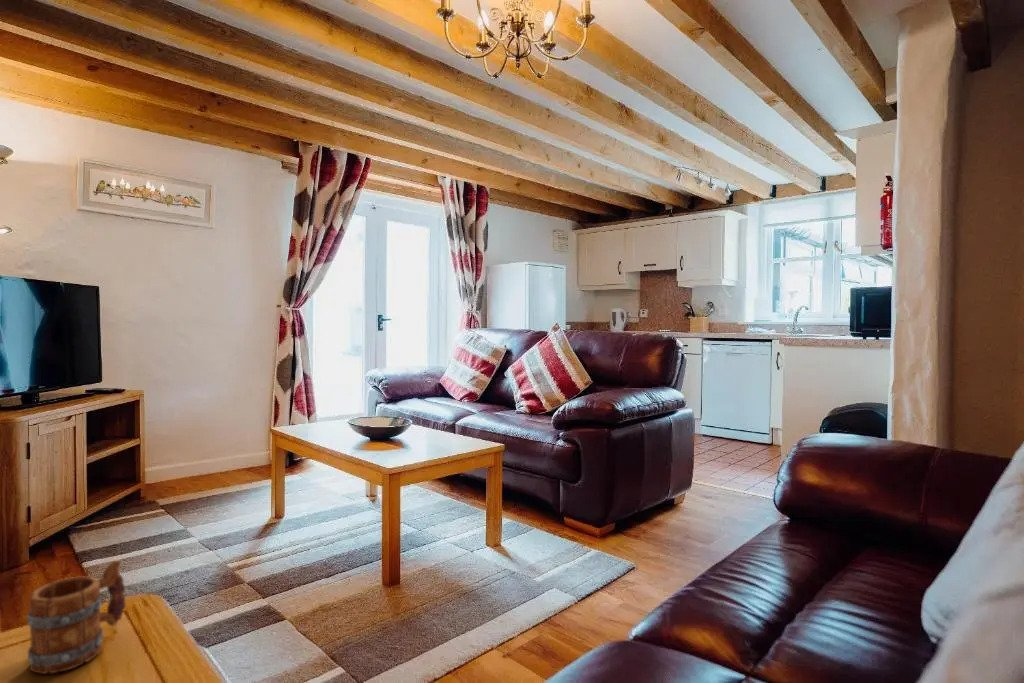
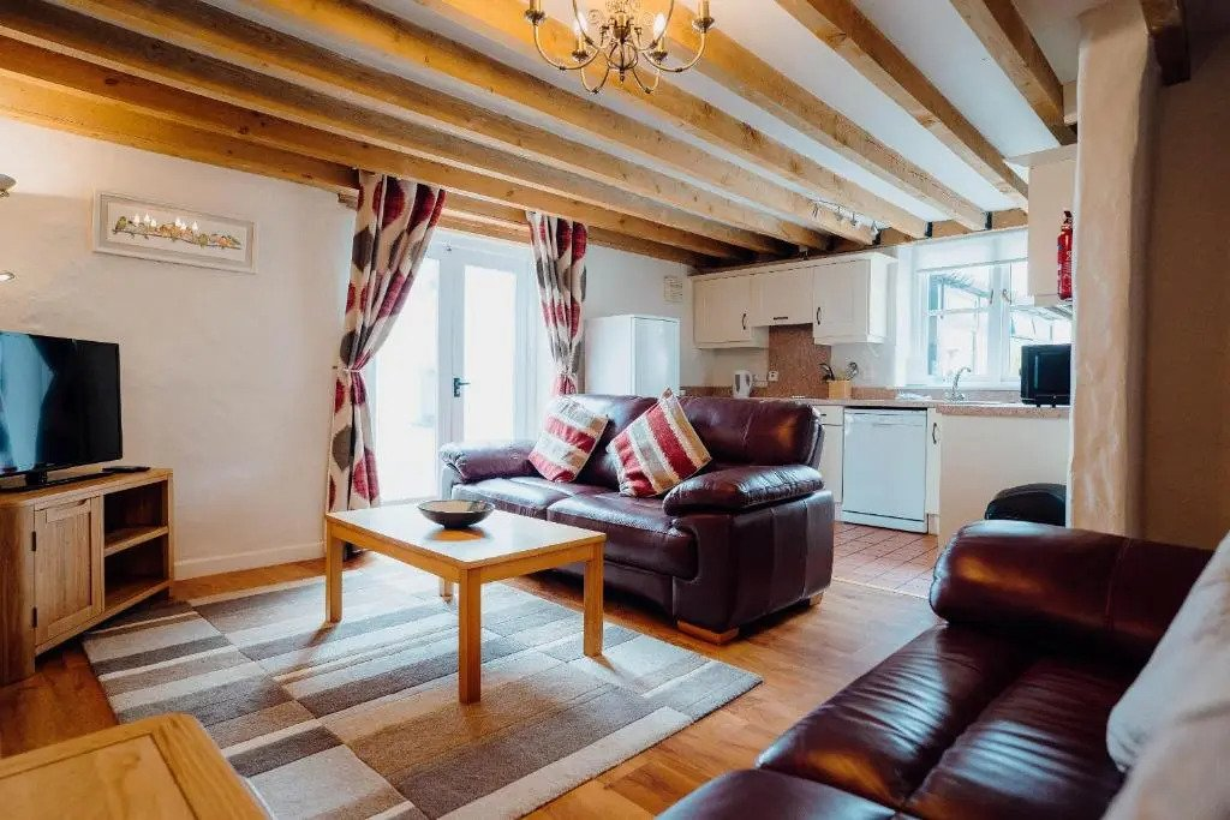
- mug (79, 612)
